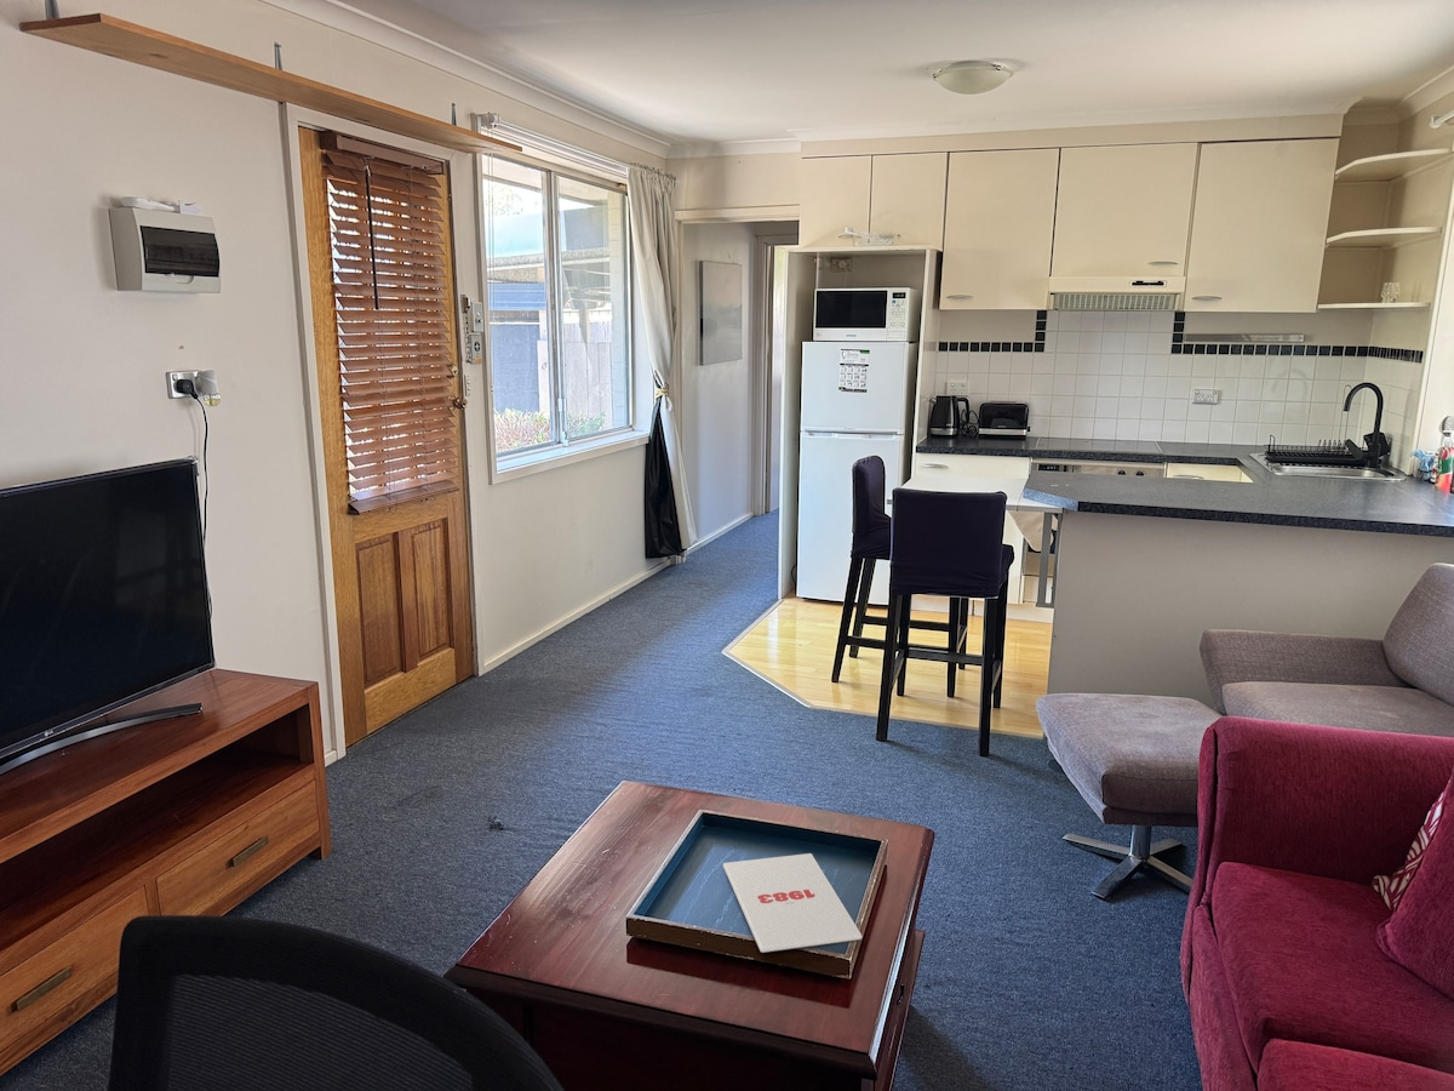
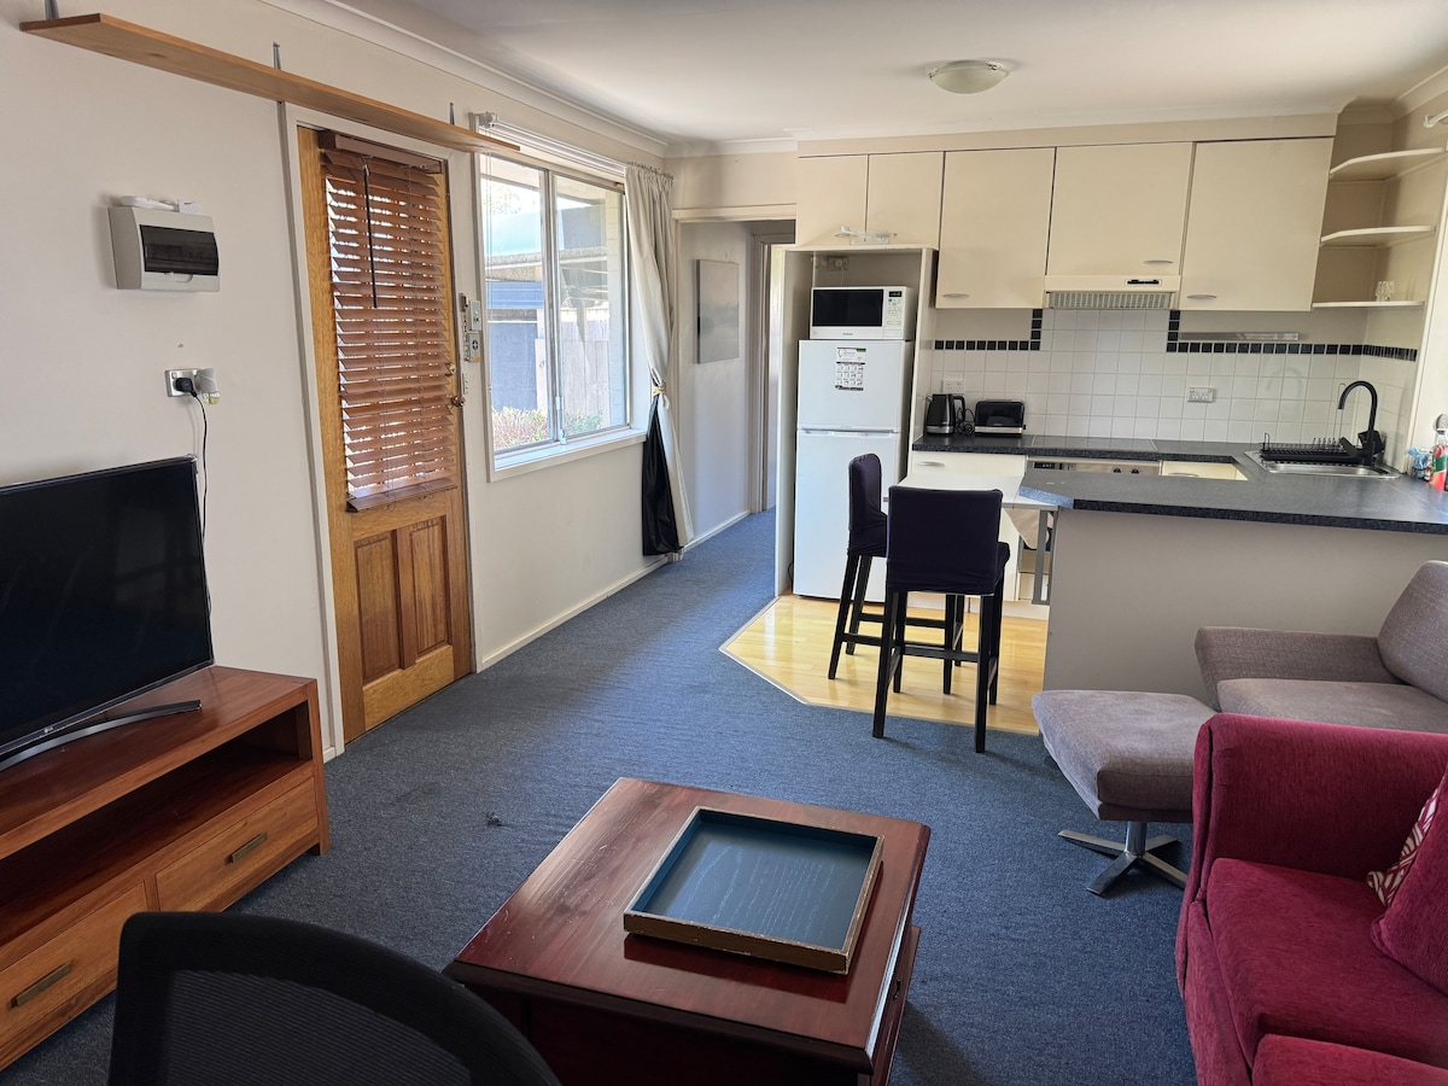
- magazine (788, 898)
